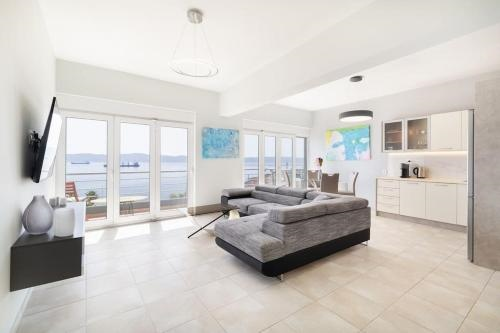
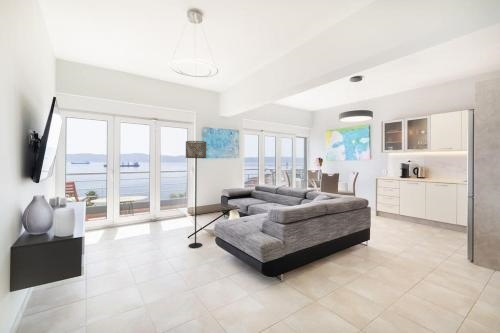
+ floor lamp (195, 193)
